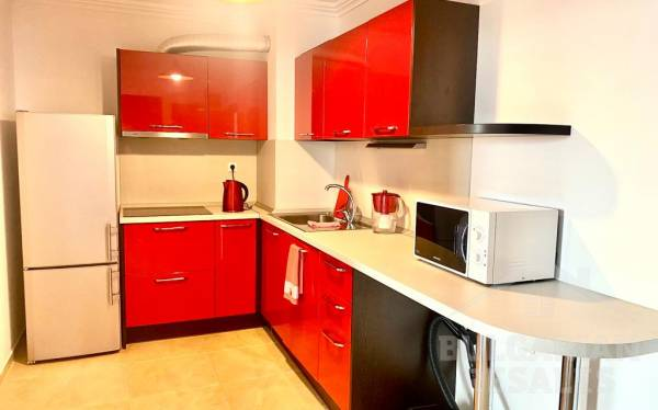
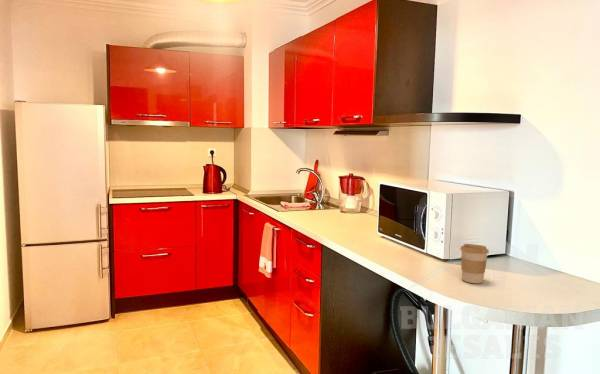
+ coffee cup (473, 262)
